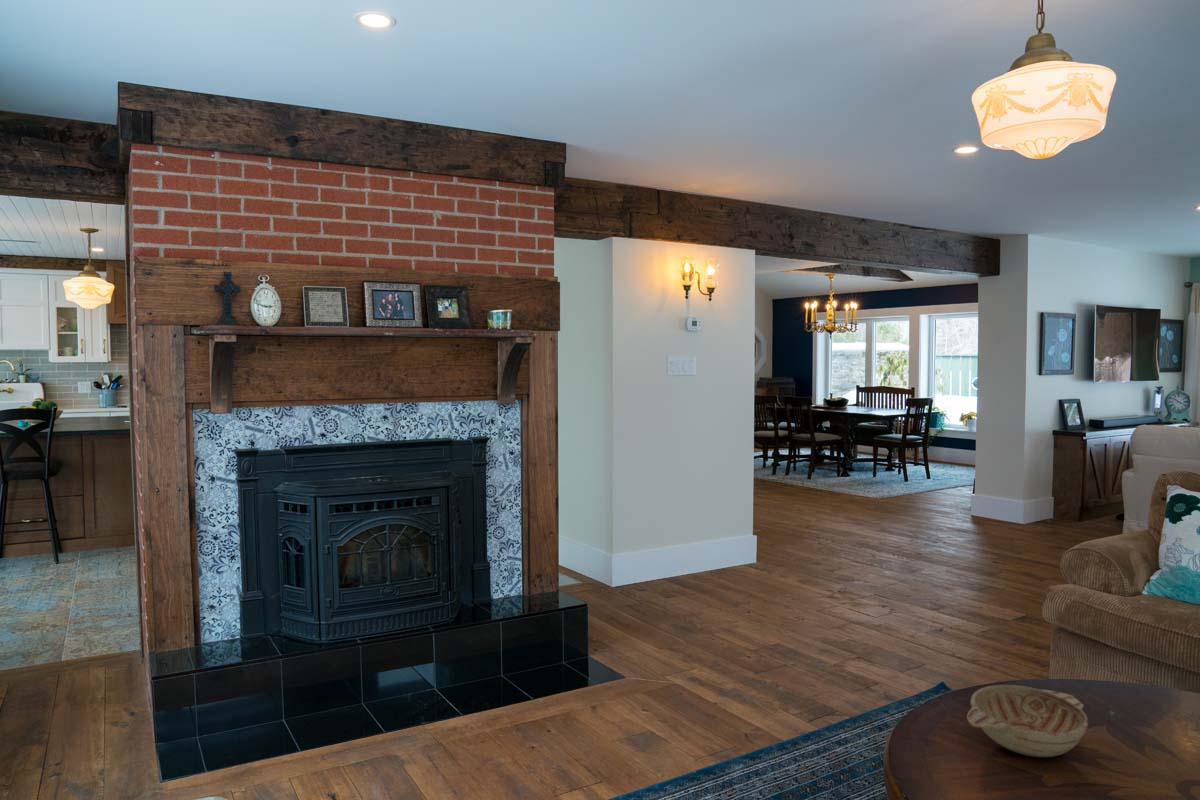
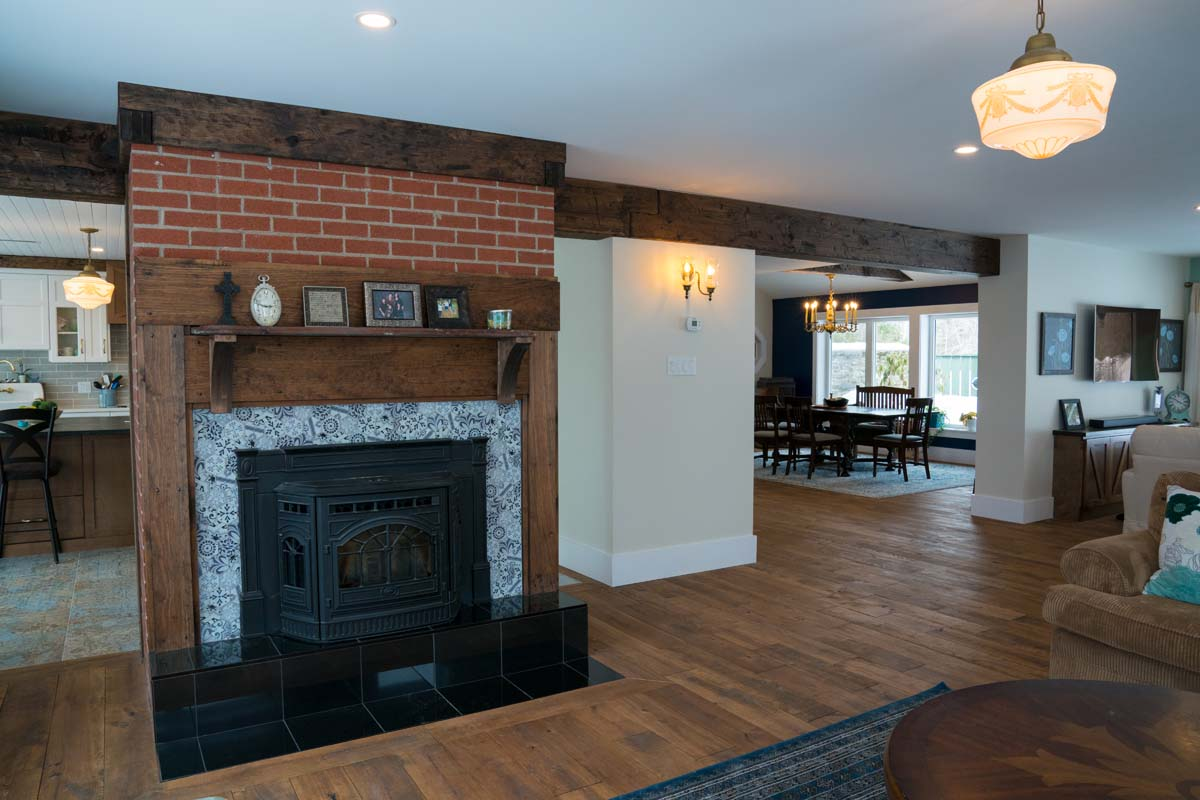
- decorative bowl (1027, 726)
